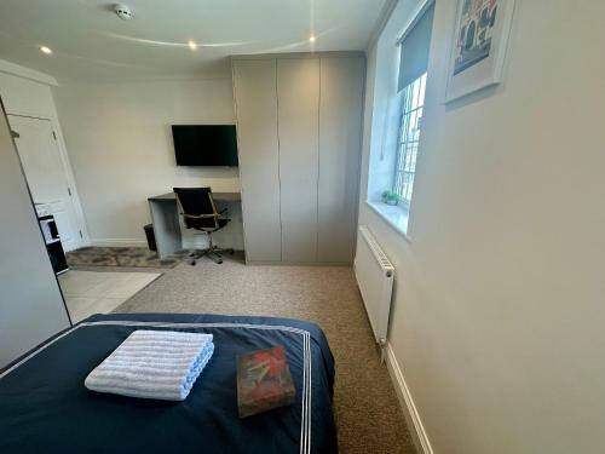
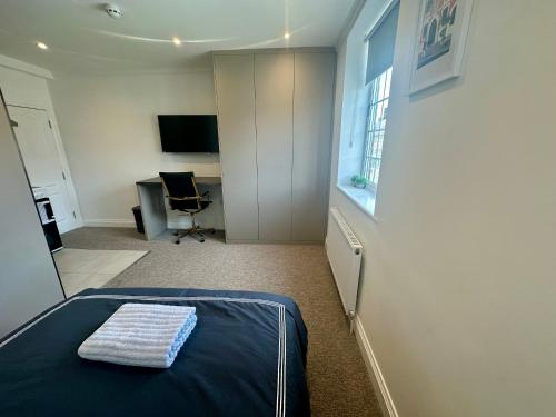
- rug (115, 254)
- book (264, 377)
